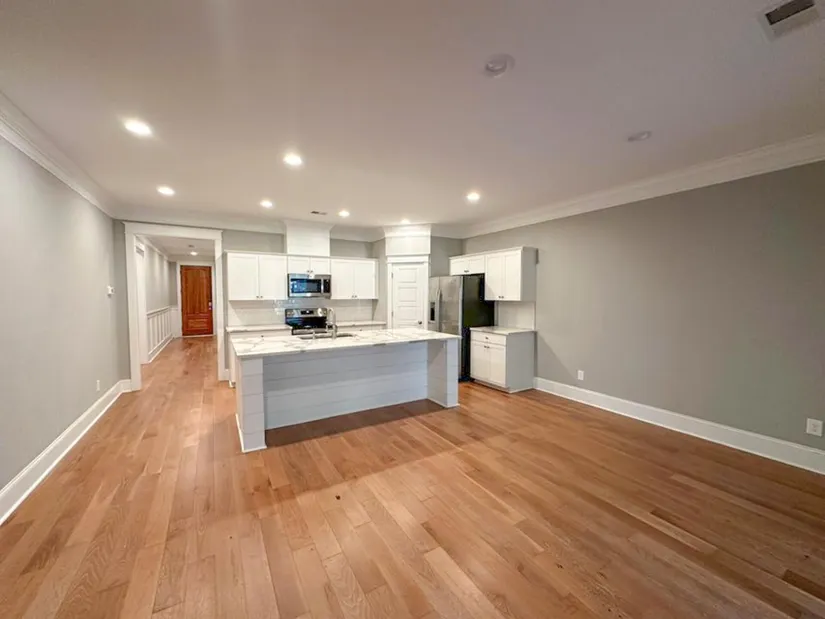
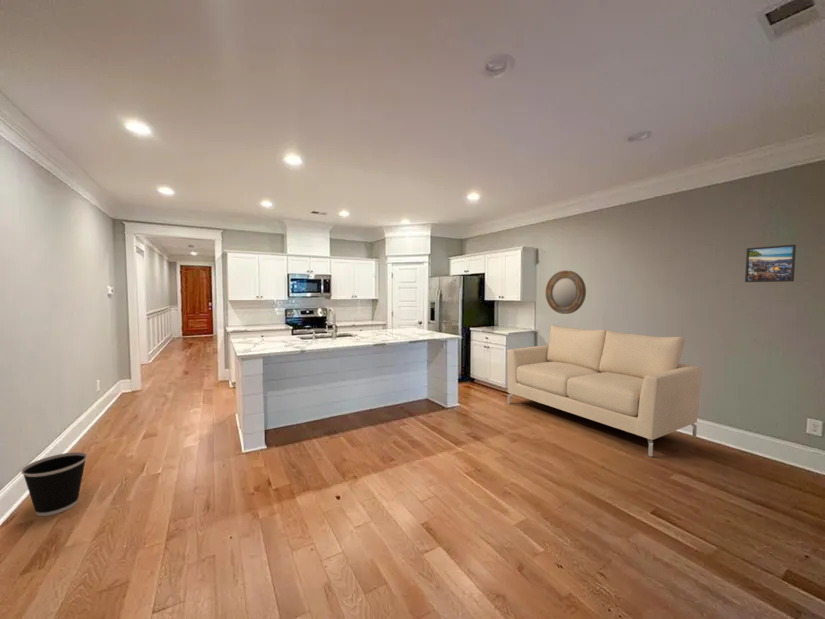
+ home mirror (564, 292)
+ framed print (769, 264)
+ sofa (591, 374)
+ wastebasket (56, 484)
